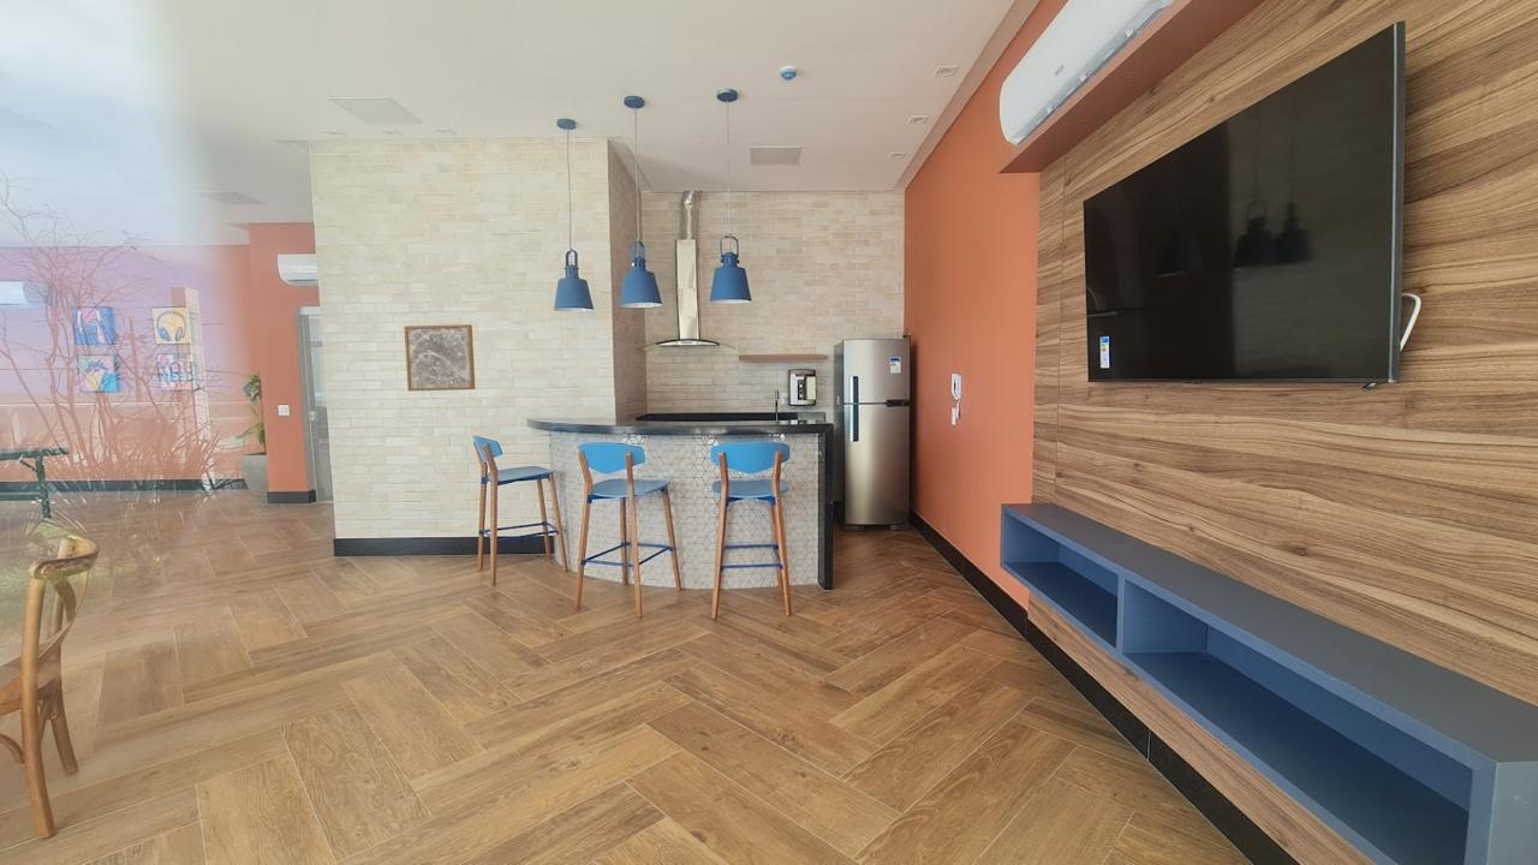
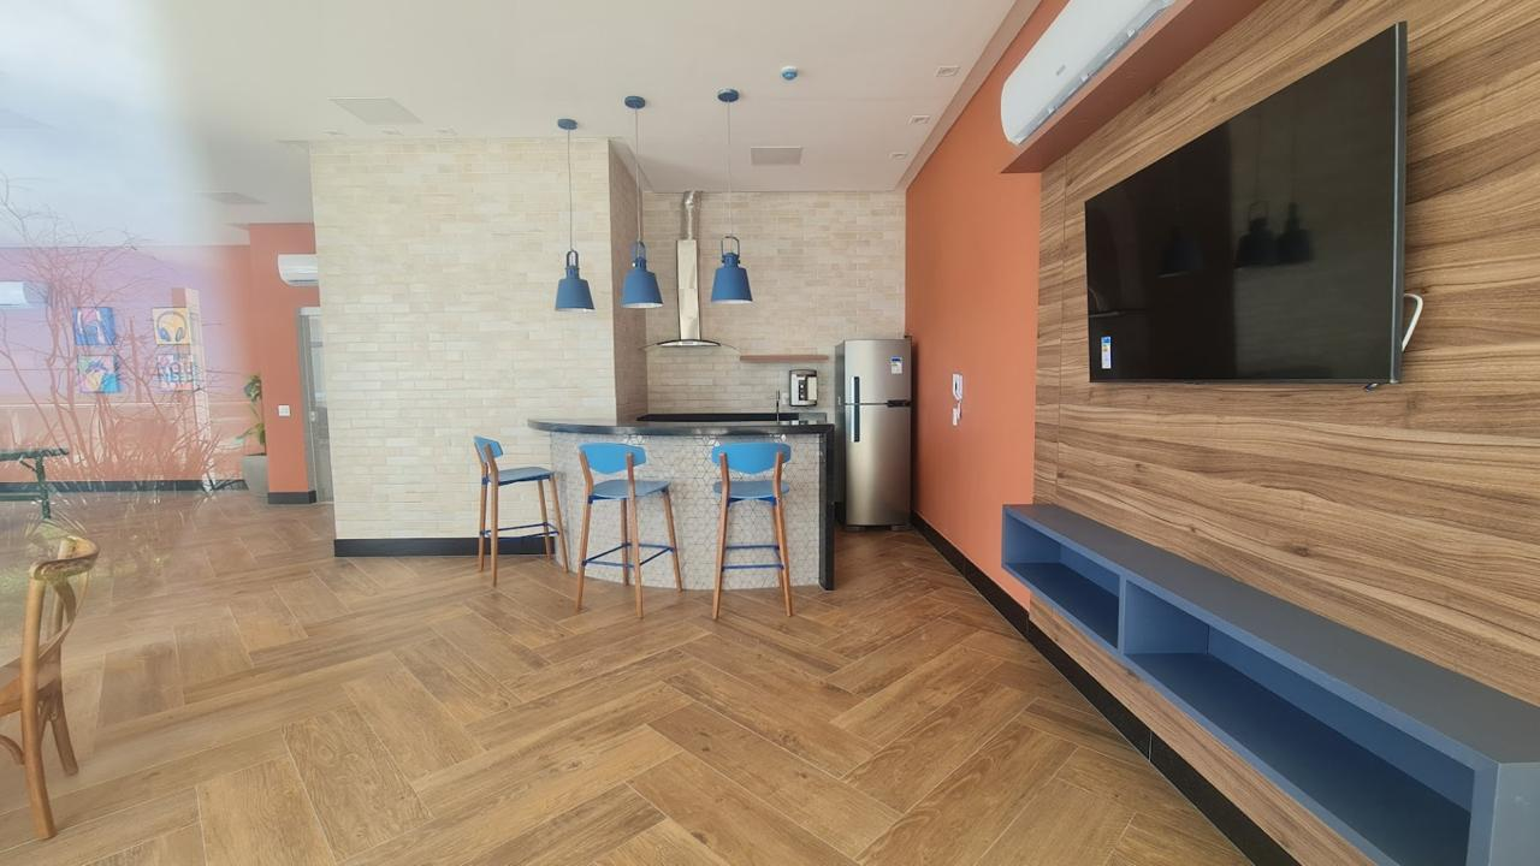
- wall art (440, 357)
